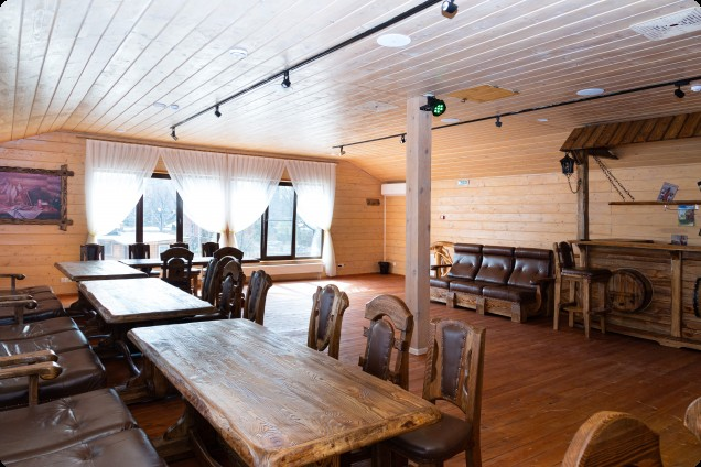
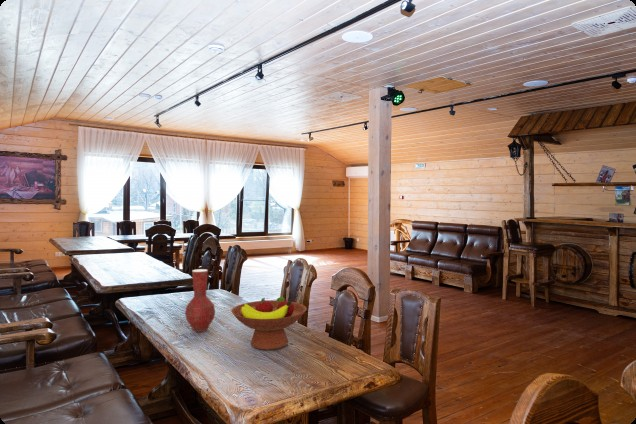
+ fruit bowl (269, 319)
+ vase (200, 300)
